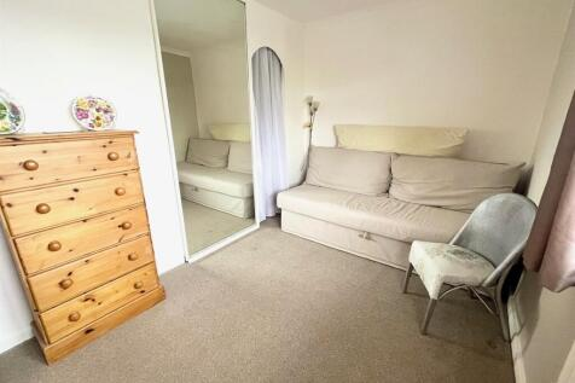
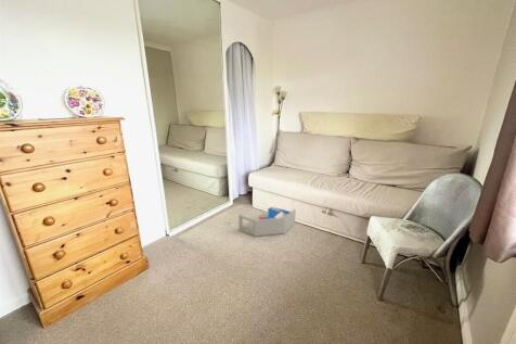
+ storage bin (268, 219)
